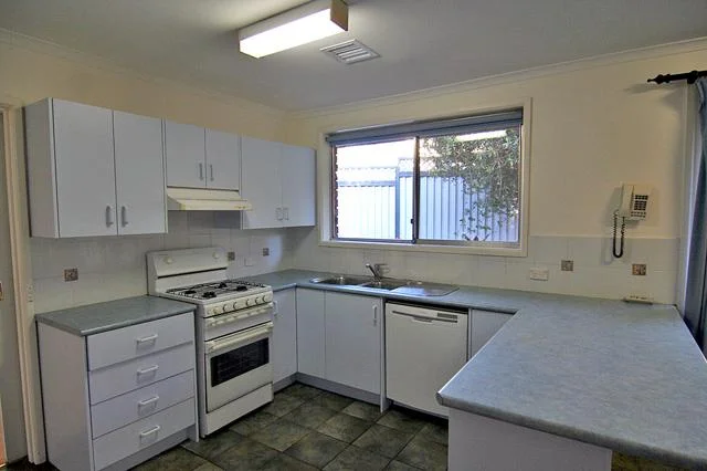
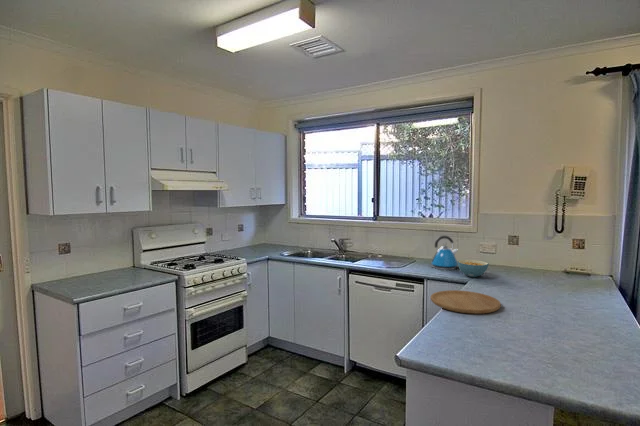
+ cutting board (464, 301)
+ kettle (443, 251)
+ cereal bowl (472, 269)
